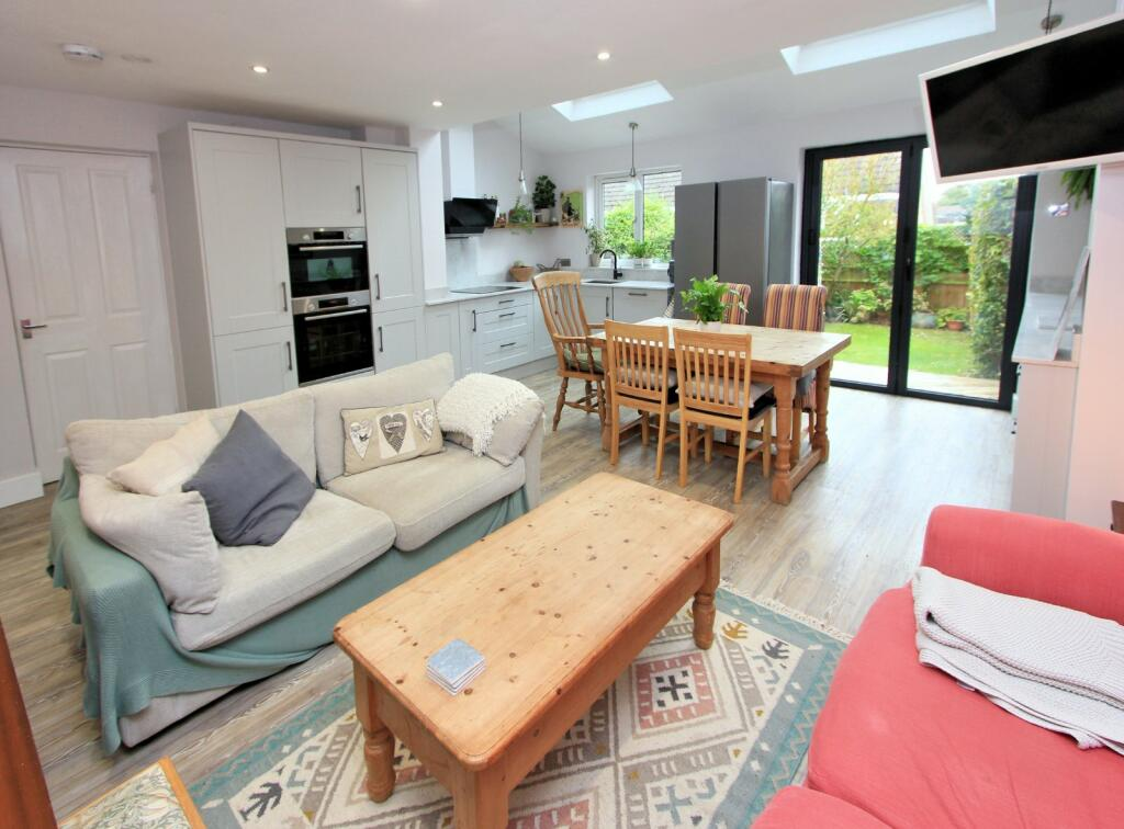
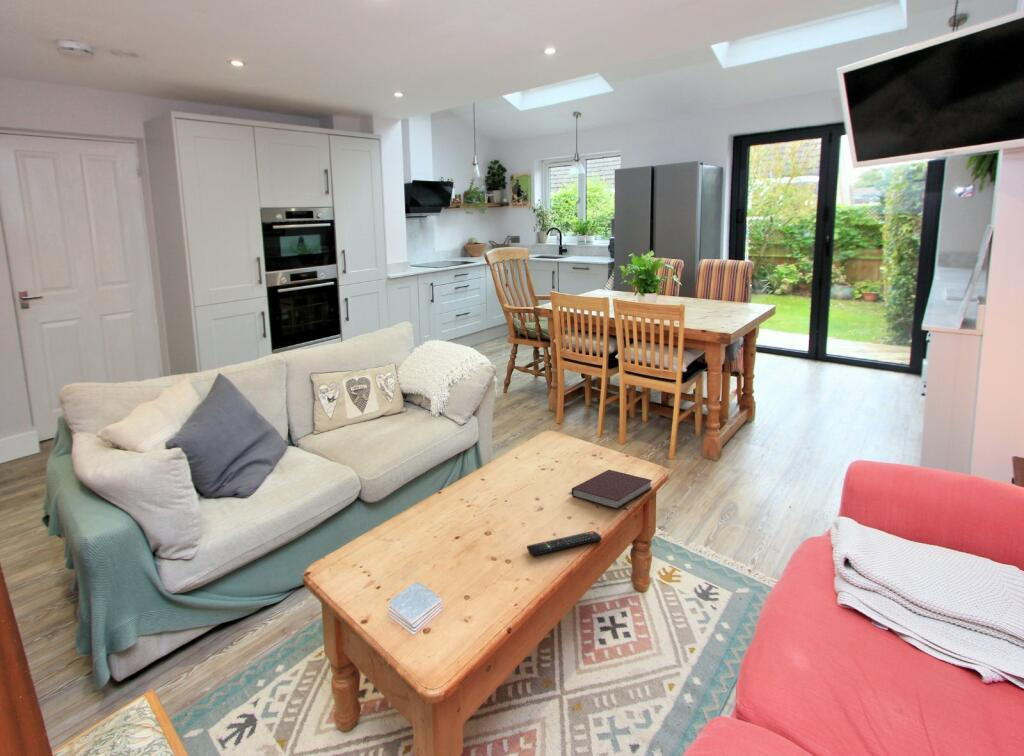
+ remote control (565, 543)
+ notebook (612, 487)
